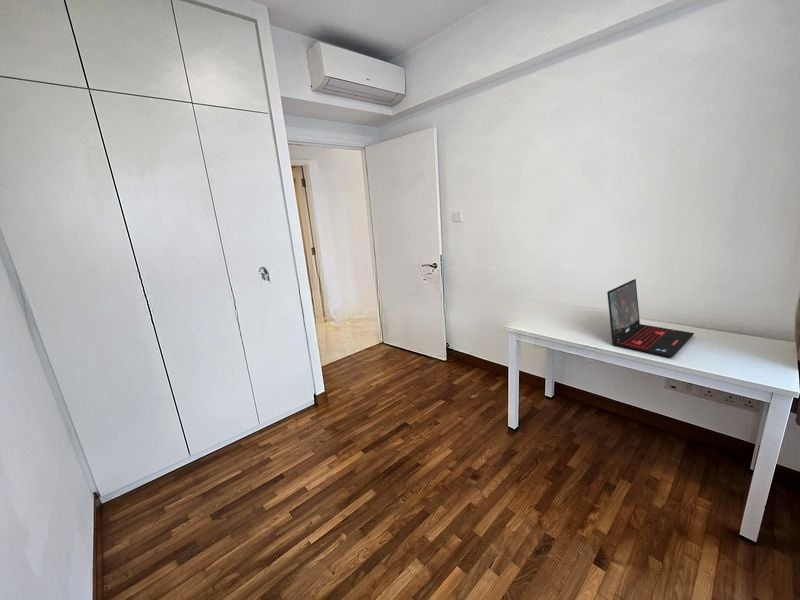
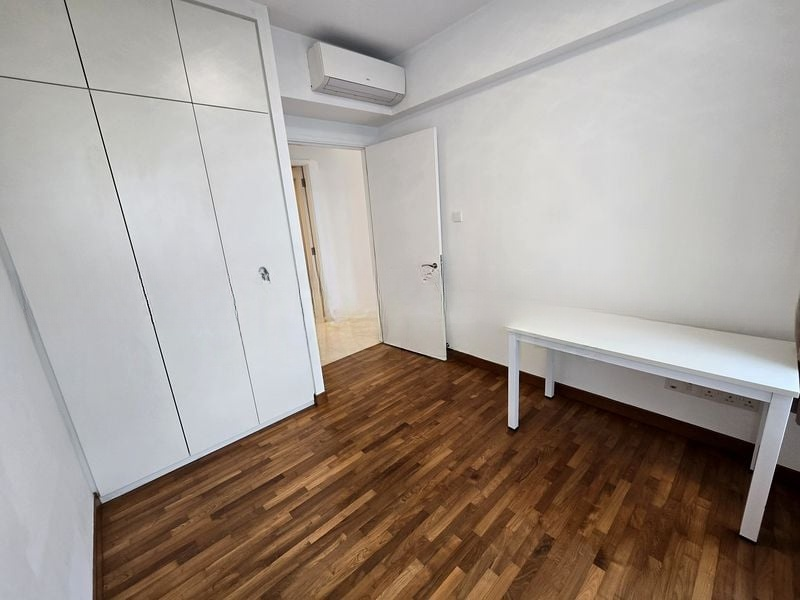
- laptop (648, 325)
